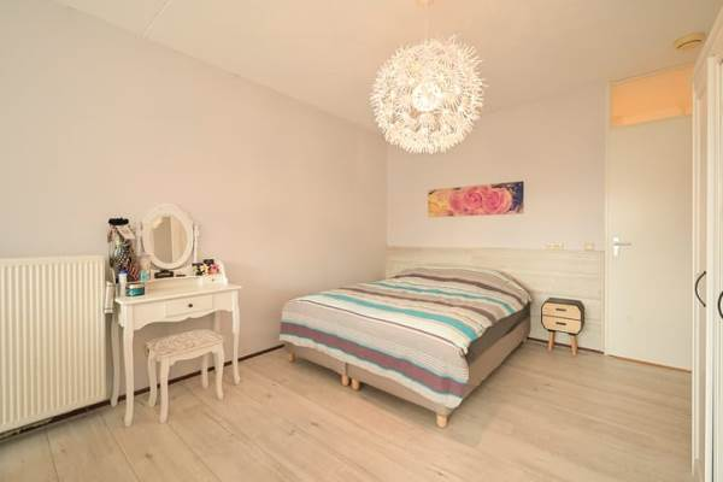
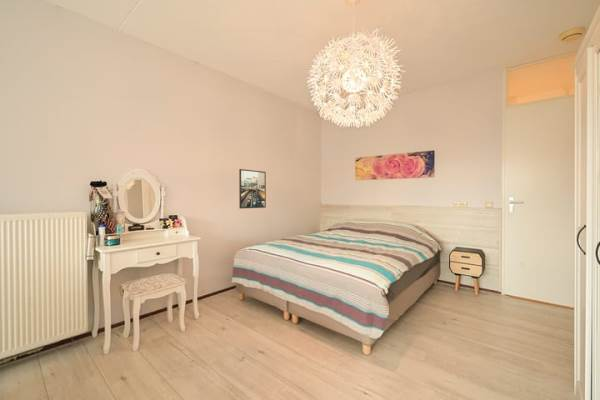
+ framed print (253, 189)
